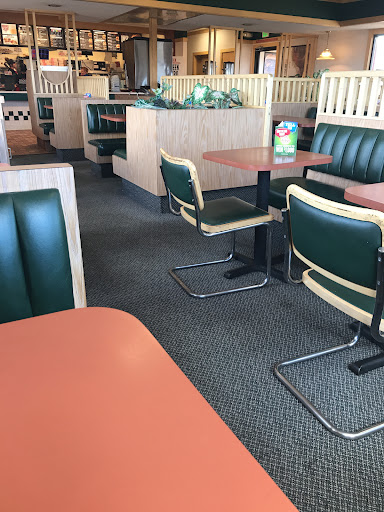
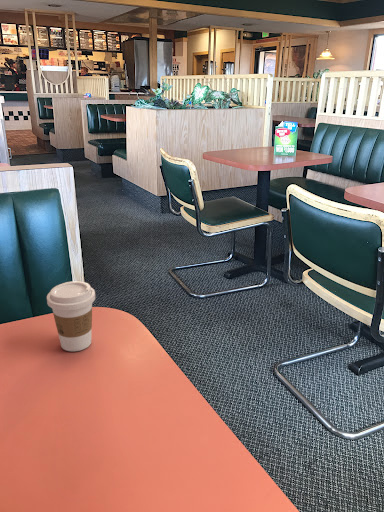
+ coffee cup (73, 316)
